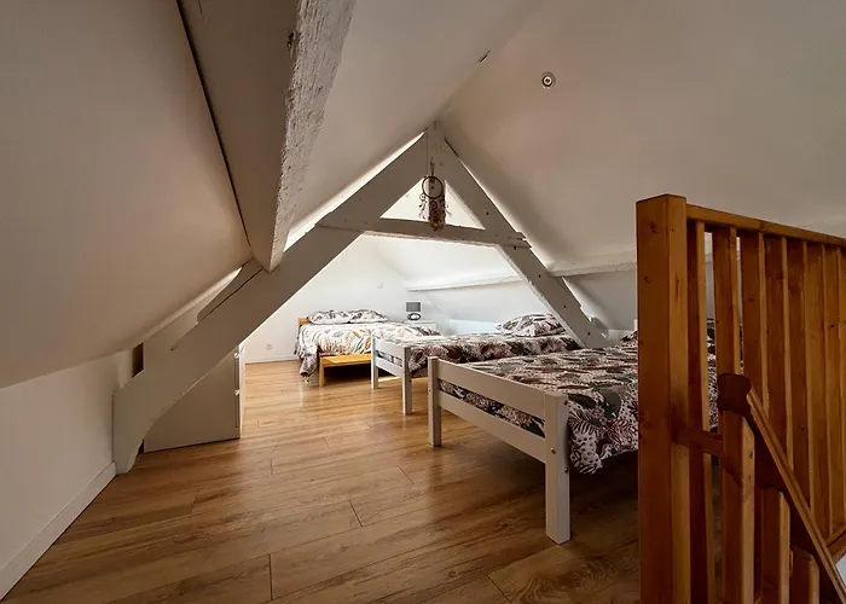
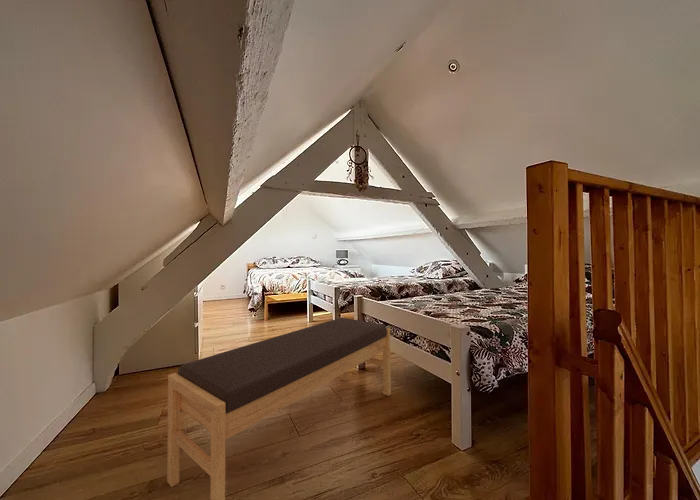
+ bench (305, 383)
